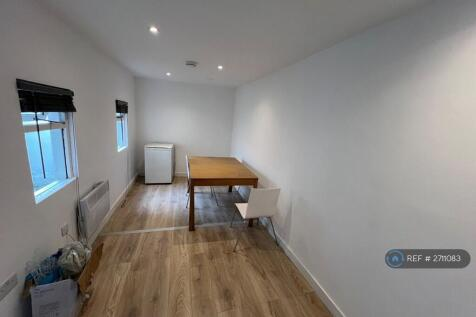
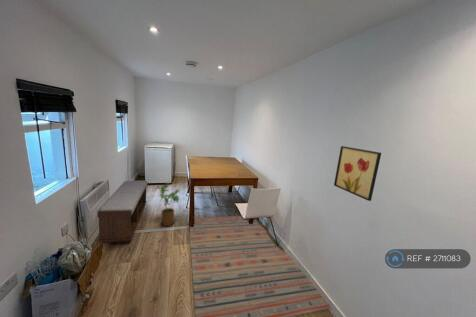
+ wall art (355, 171)
+ bench (127, 206)
+ rug (240, 250)
+ house plant (168, 203)
